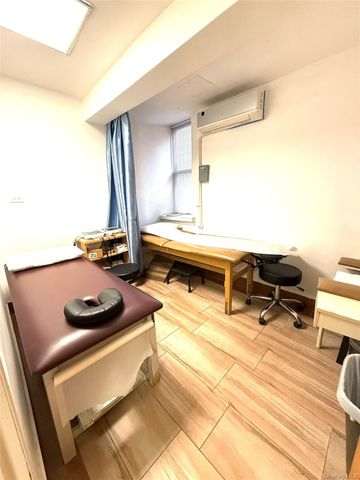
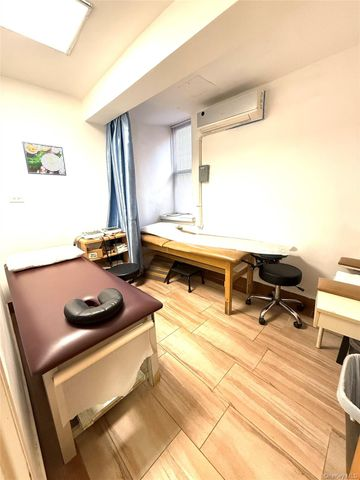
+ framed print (46, 159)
